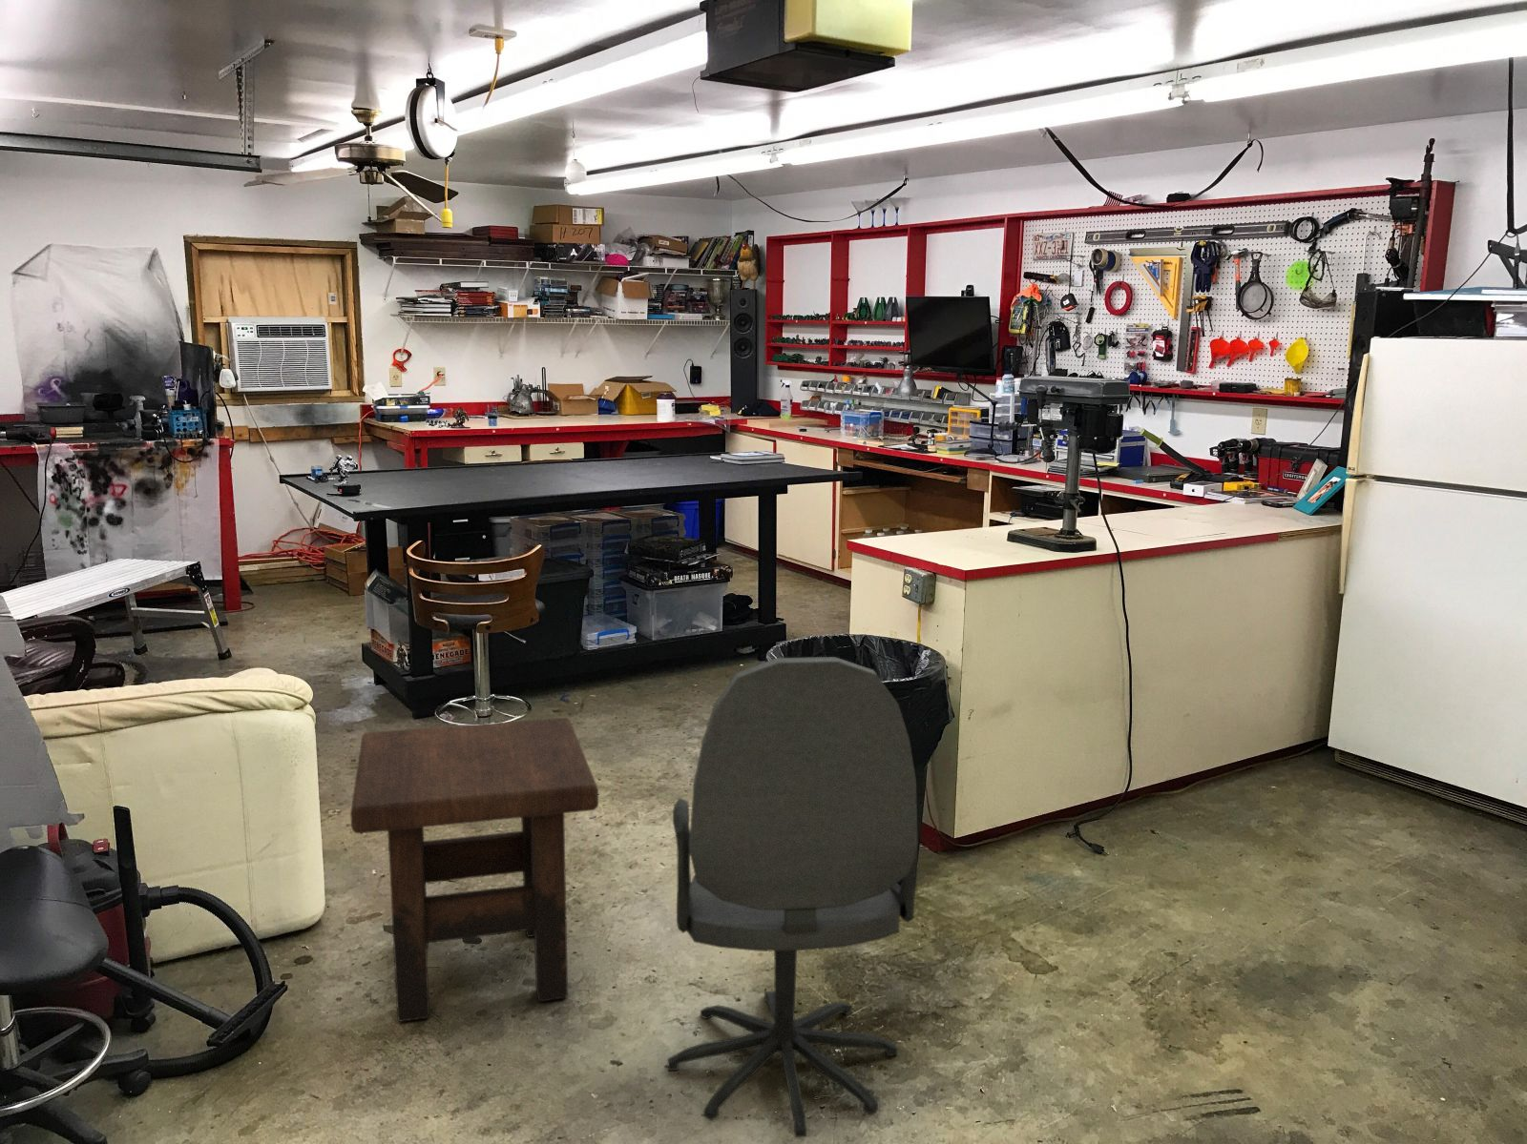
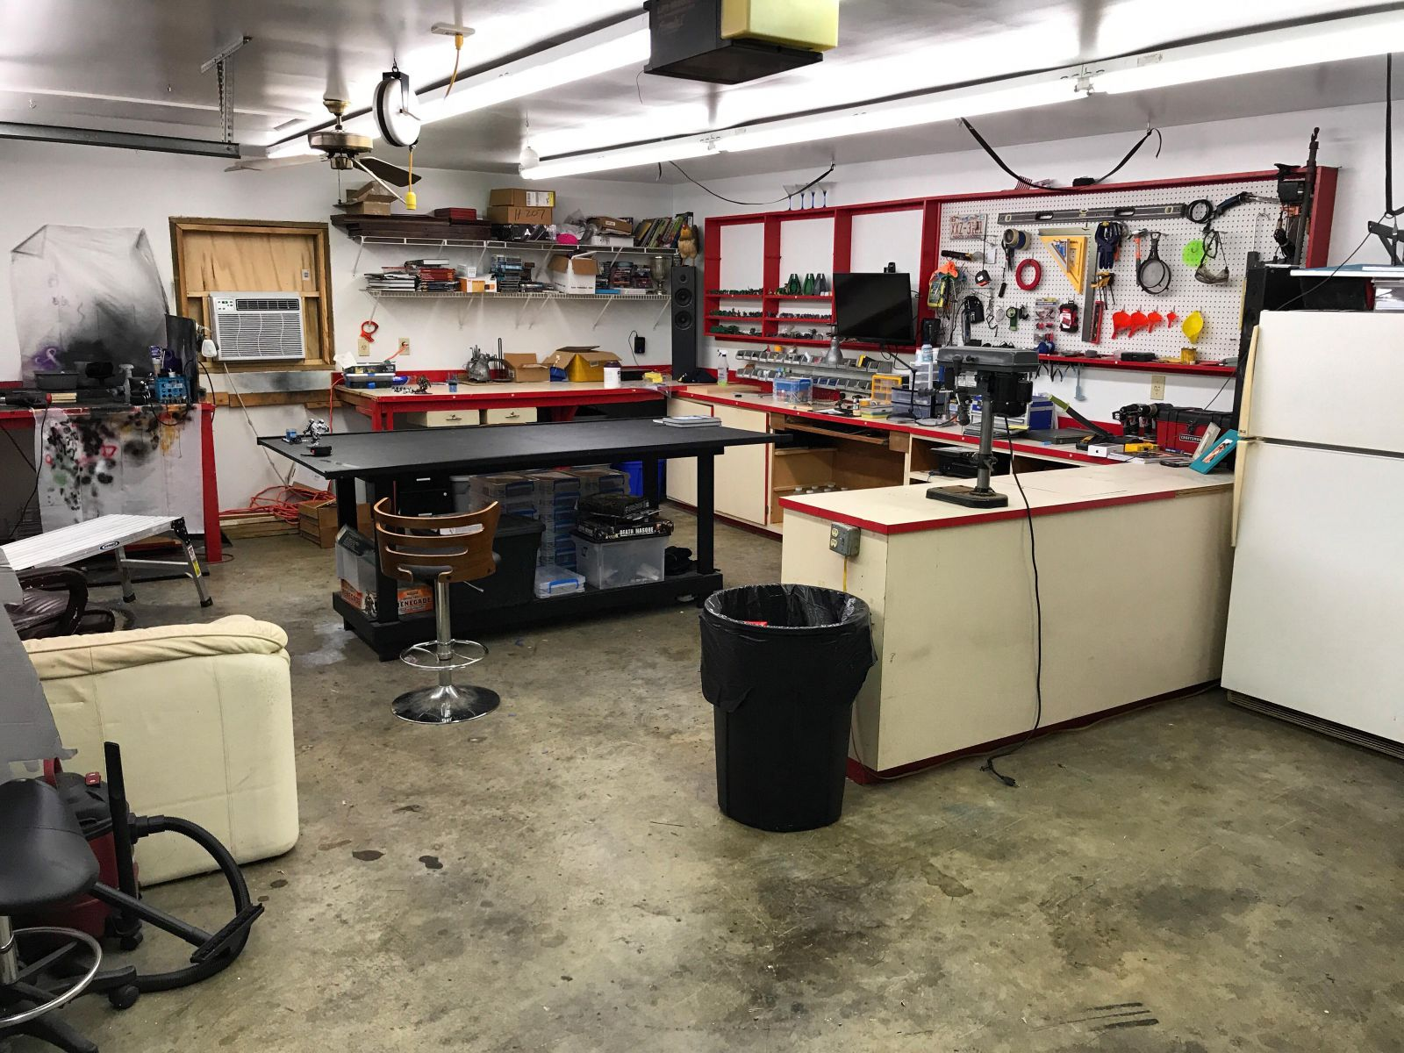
- side table (476, 865)
- office chair (790, 862)
